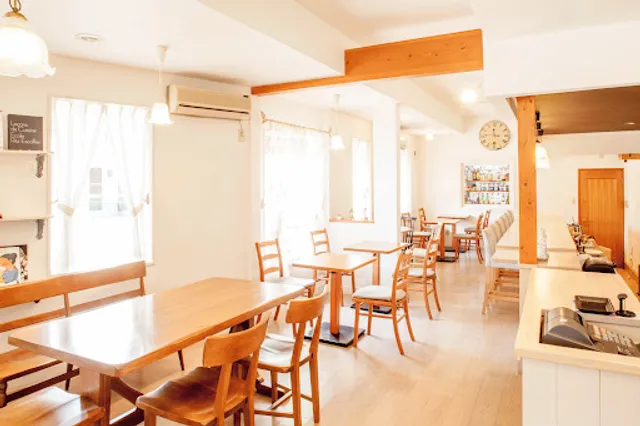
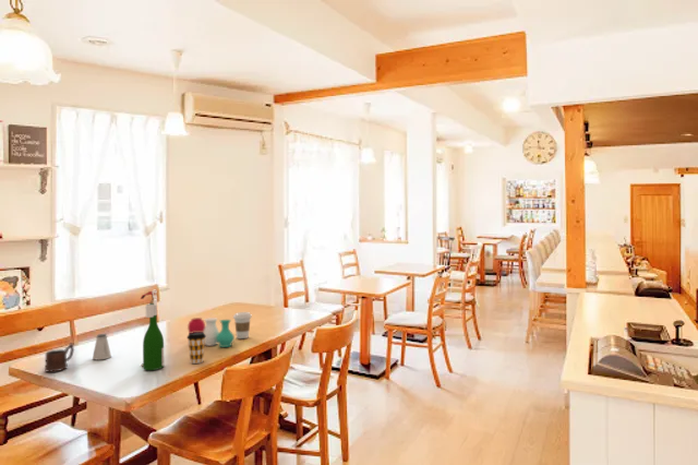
+ mug (60, 356)
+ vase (210, 331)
+ coffee cup (196, 347)
+ coffee cup (242, 324)
+ saltshaker (101, 346)
+ wine bottle (149, 327)
